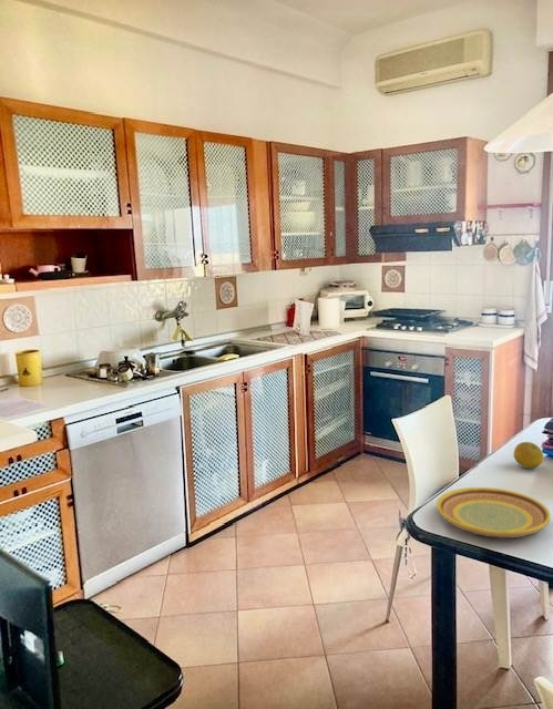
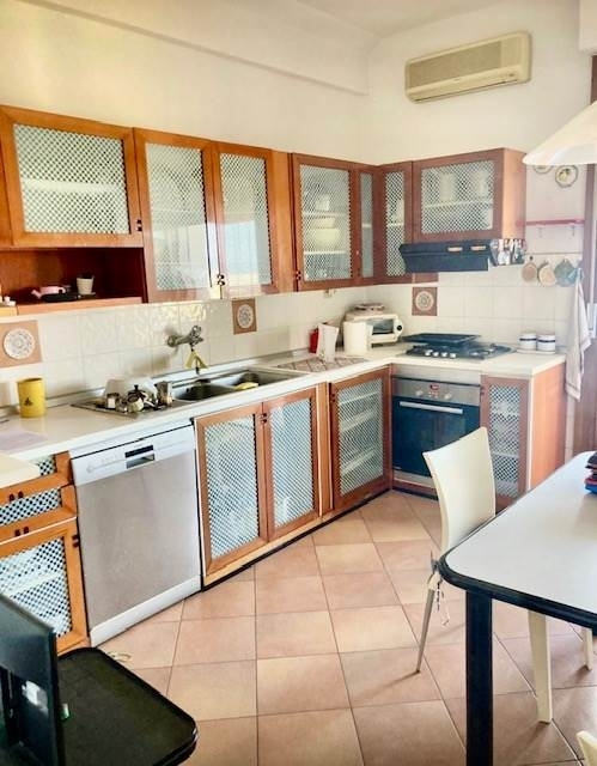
- fruit (528, 455)
- plate (491, 513)
